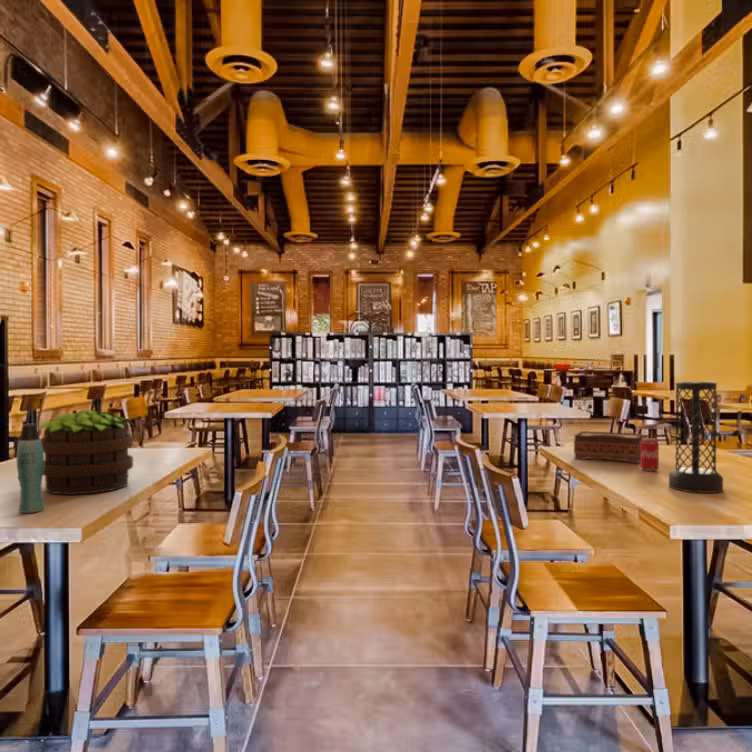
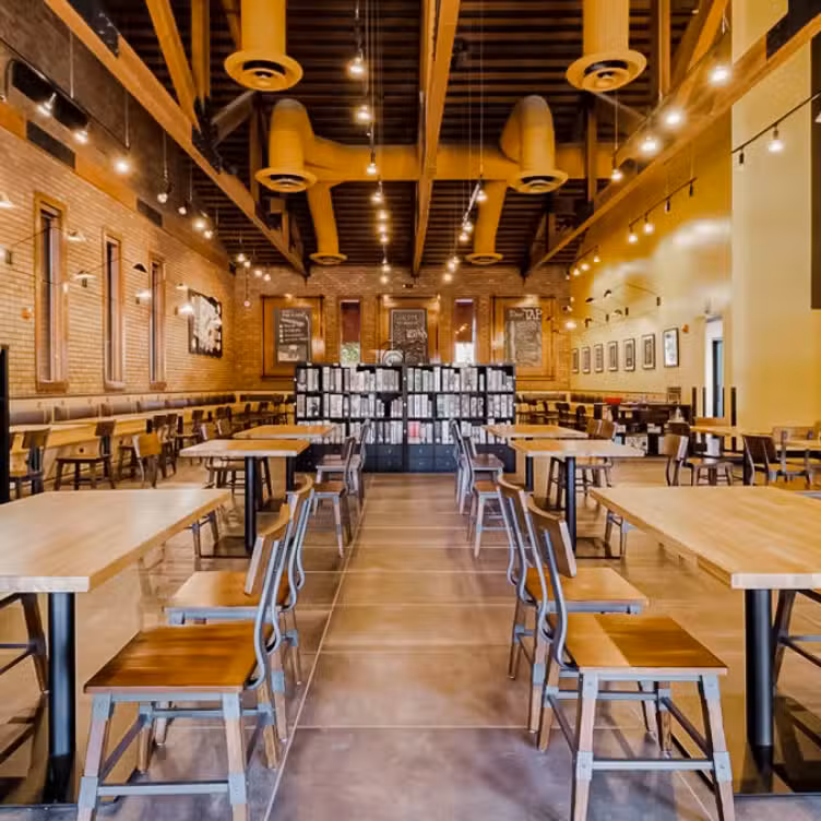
- bottle (30, 467)
- potted plant (87, 448)
- beverage can (649, 454)
- tissue box (608, 446)
- vase (695, 435)
